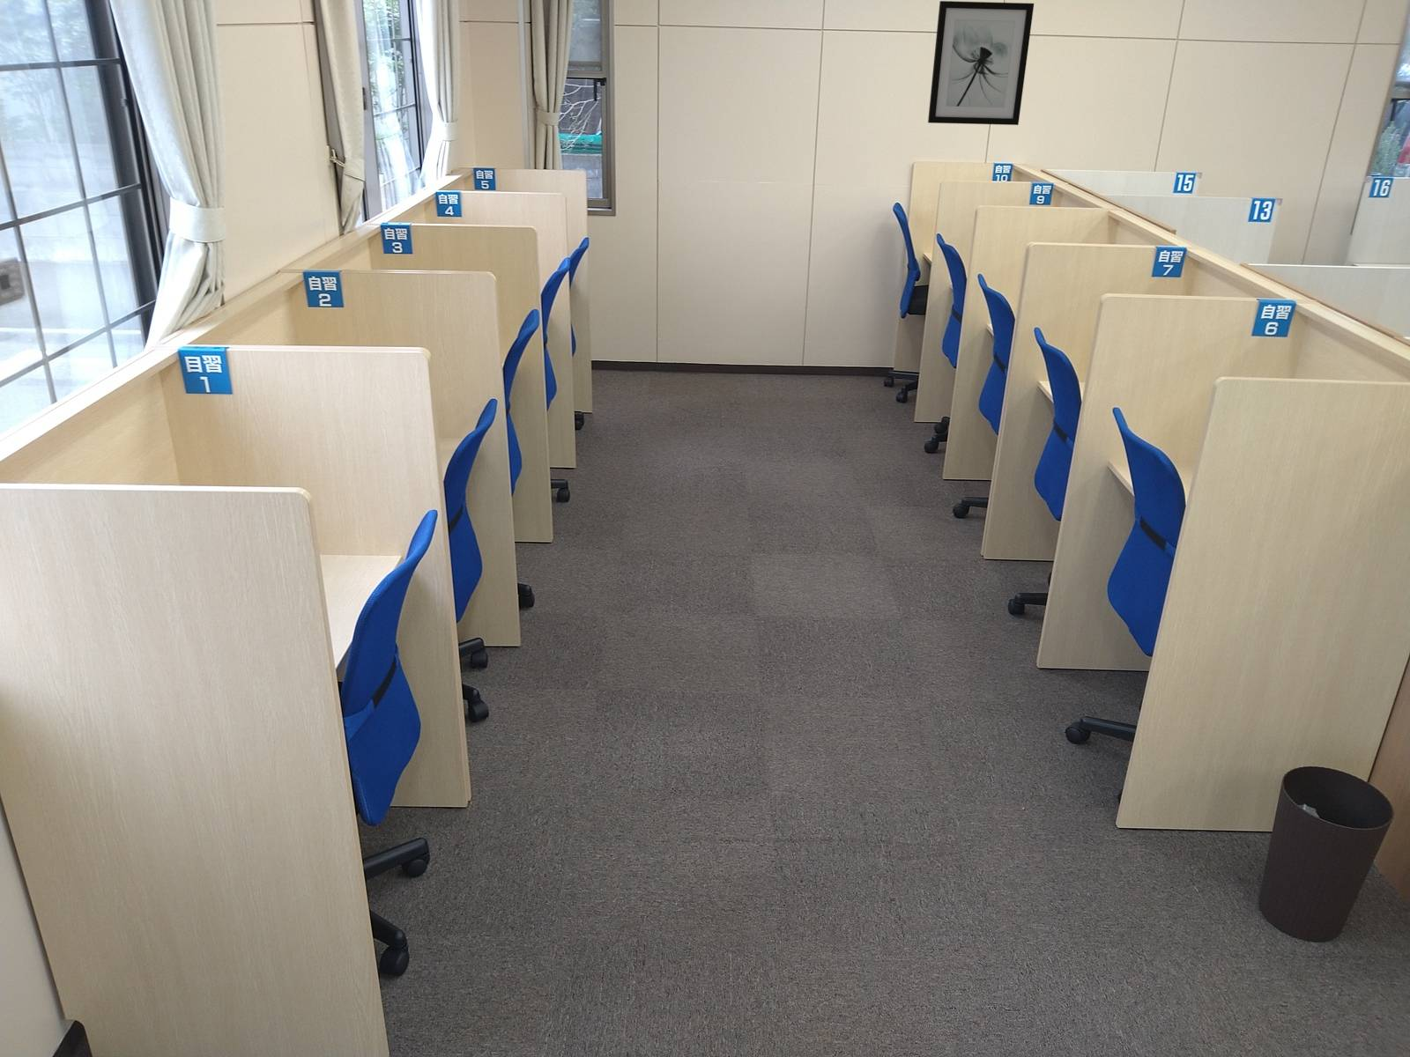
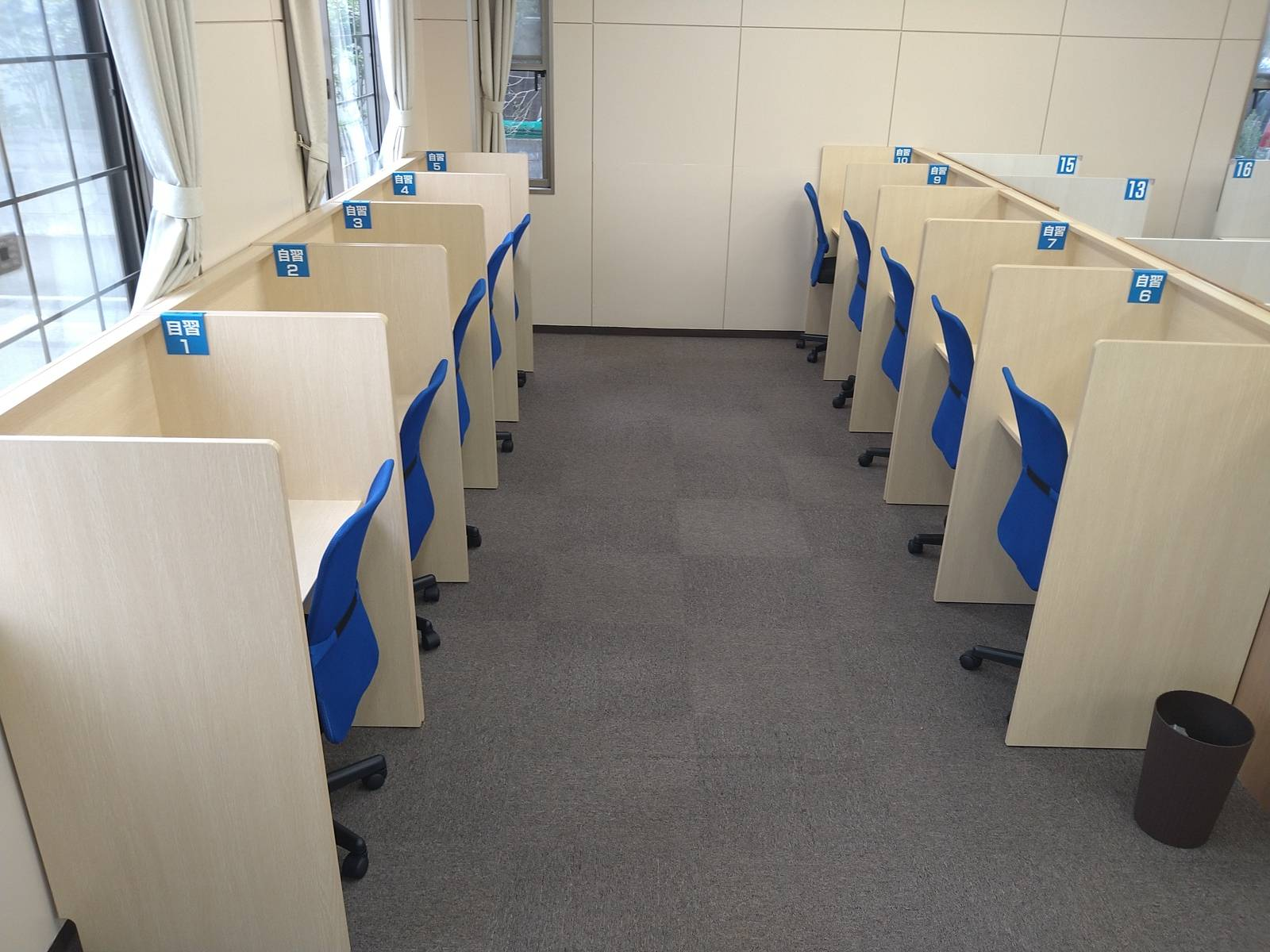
- wall art (979, 64)
